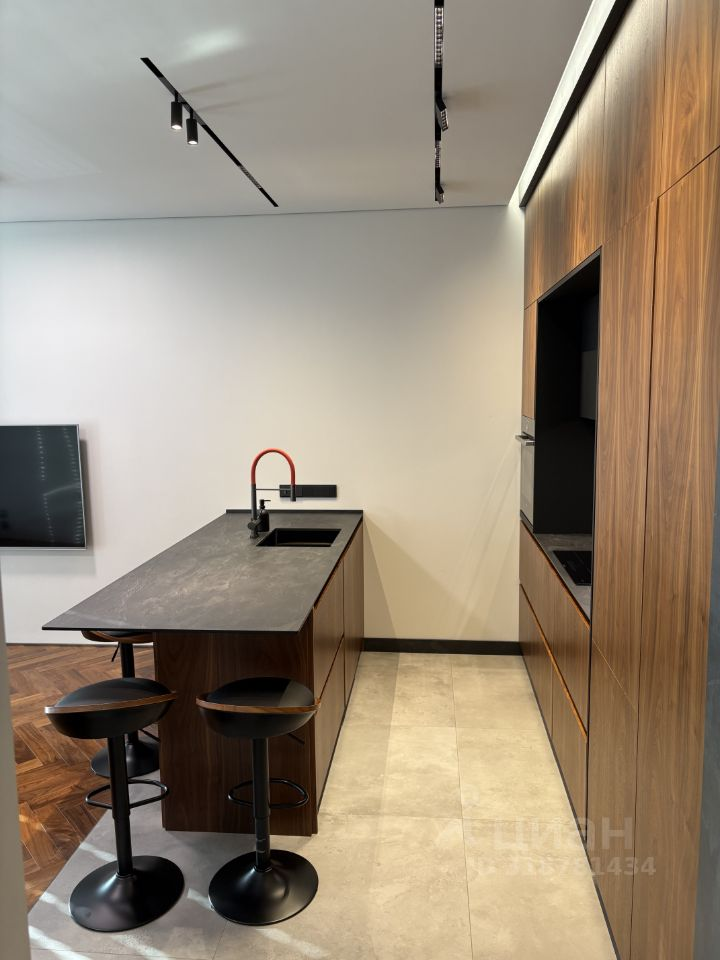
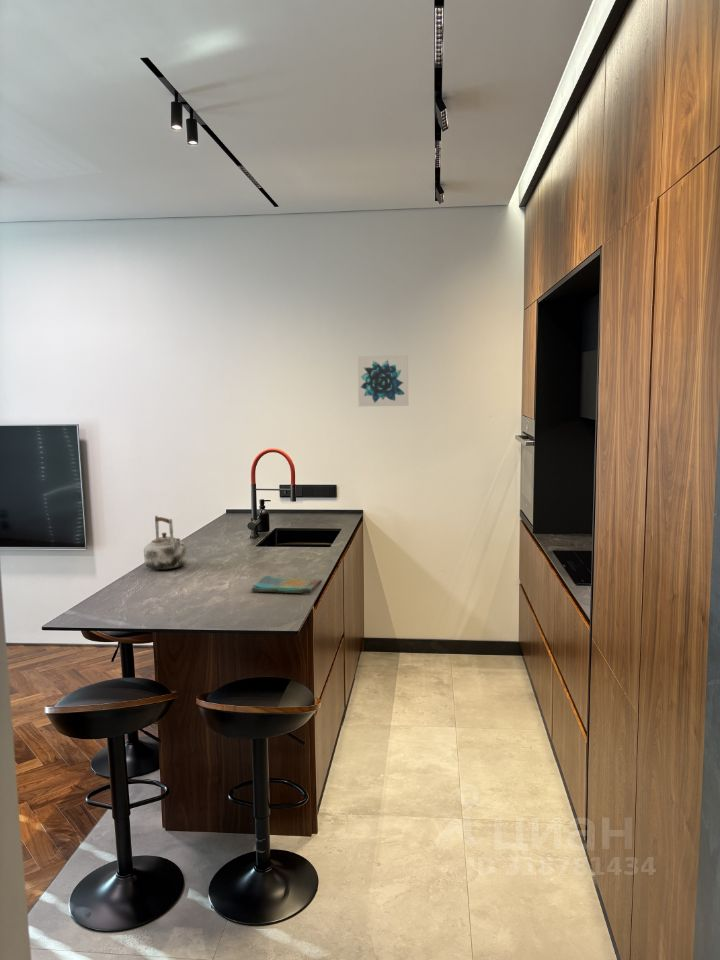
+ kettle (167, 542)
+ dish towel (287, 584)
+ wall art (383, 381)
